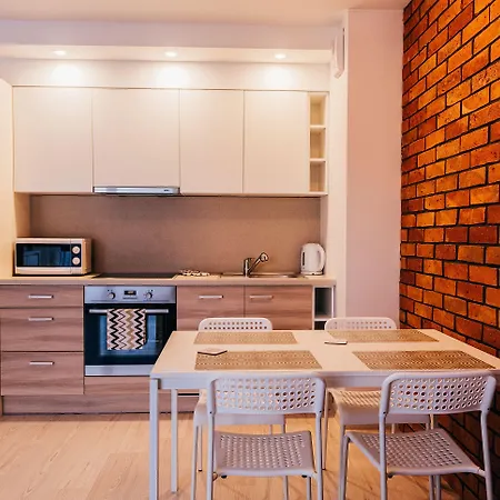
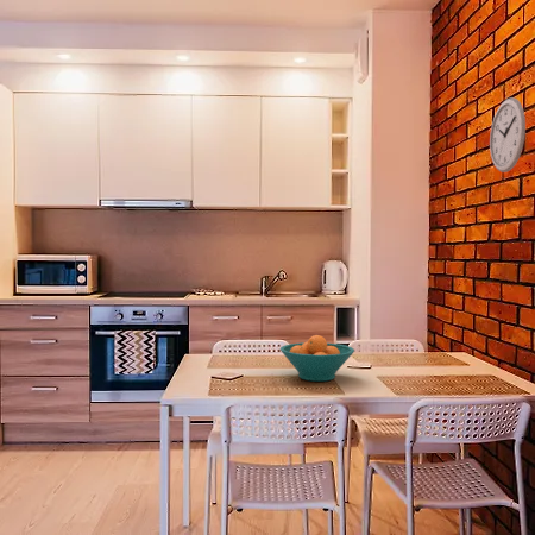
+ wall clock (505, 136)
+ fruit bowl (316, 355)
